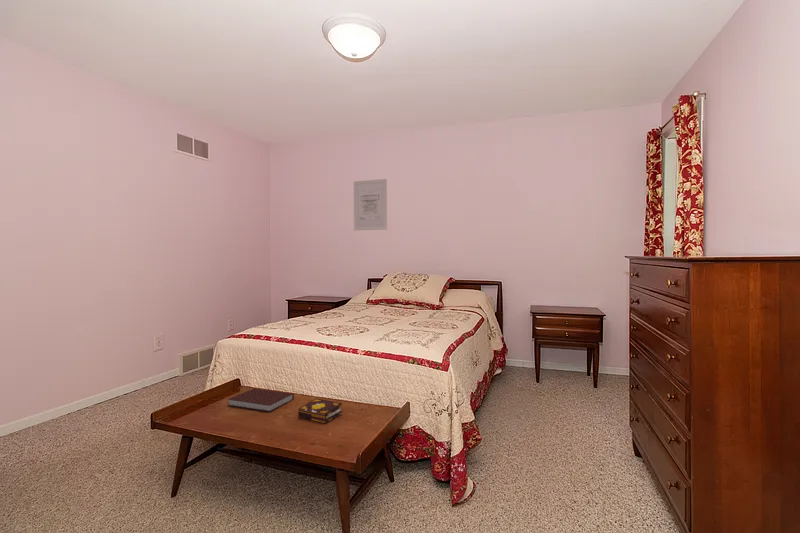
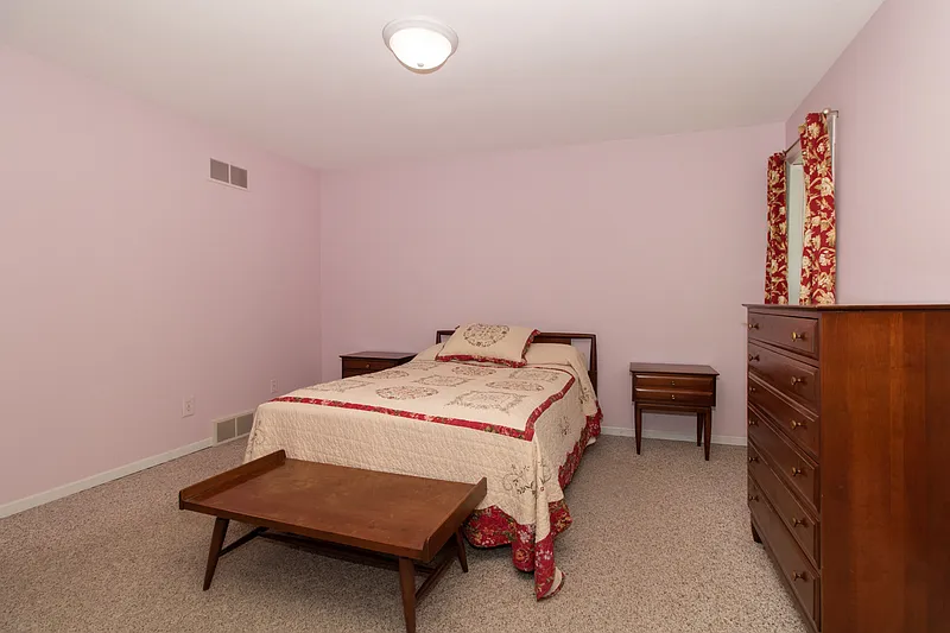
- book (320, 410)
- notebook (261, 399)
- wall art (370, 205)
